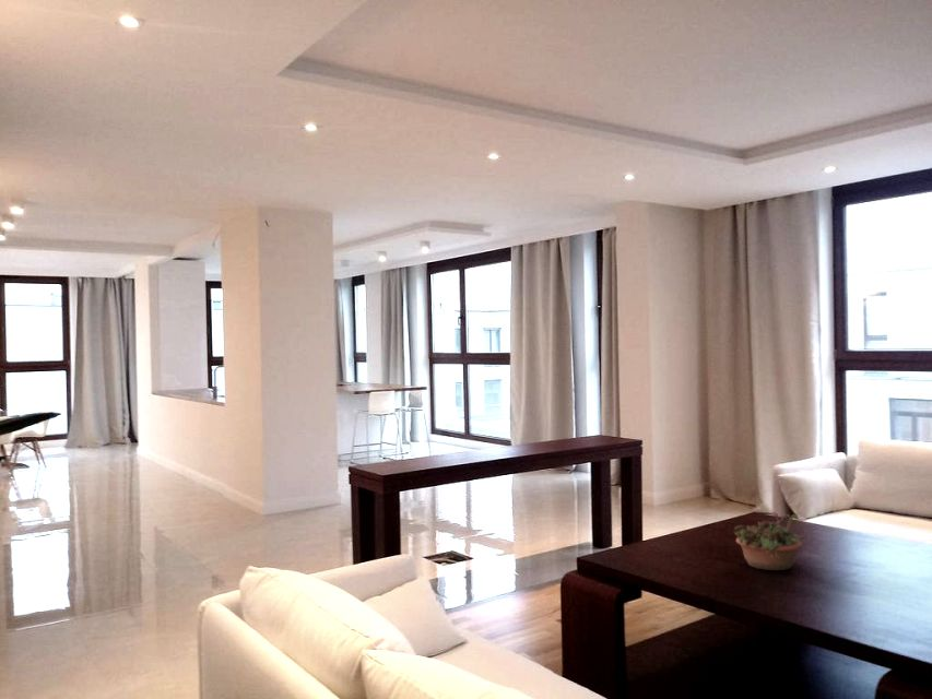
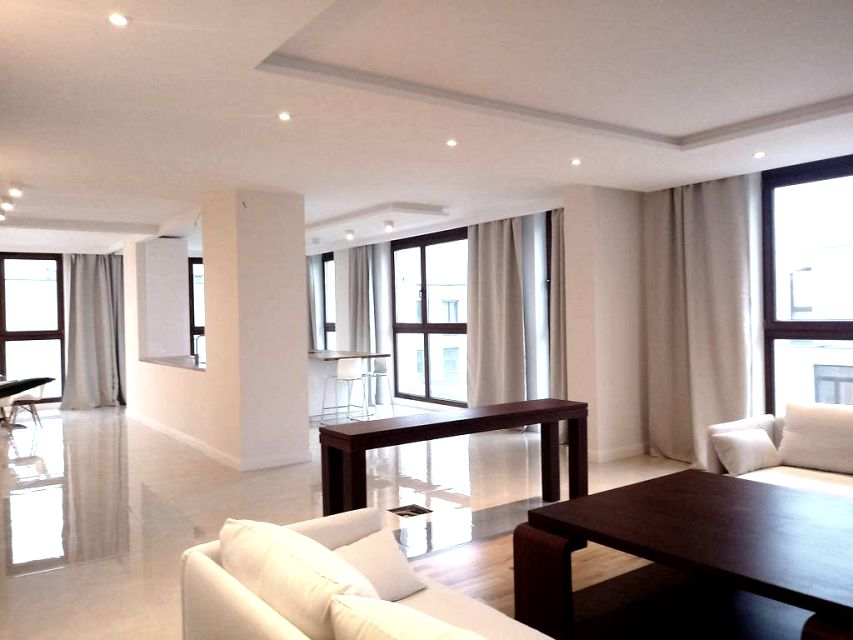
- succulent planter (770, 540)
